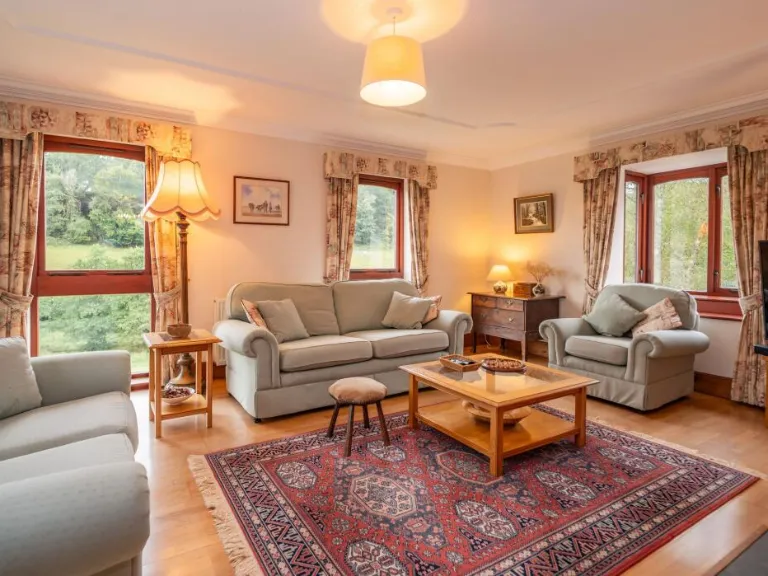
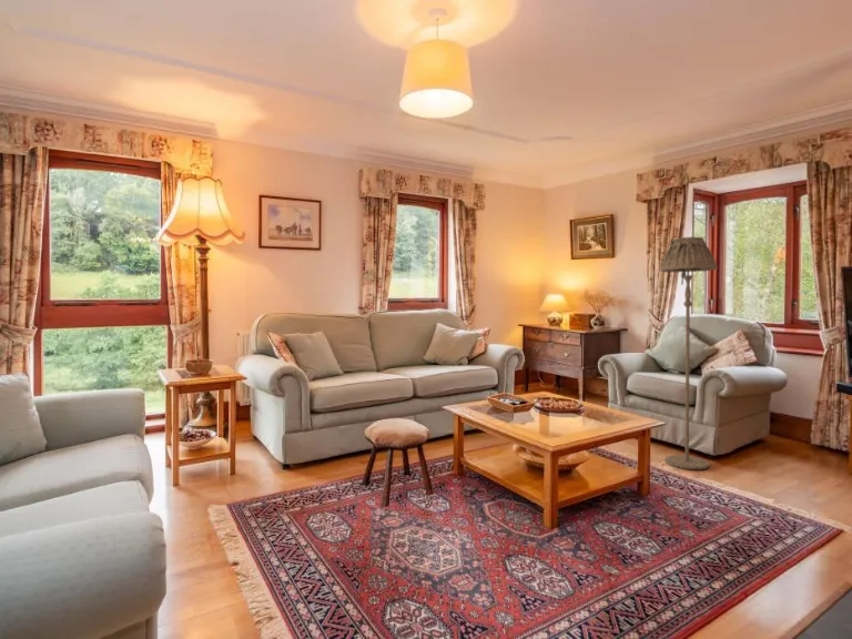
+ floor lamp (687, 351)
